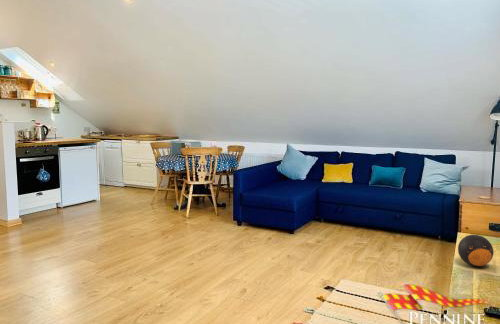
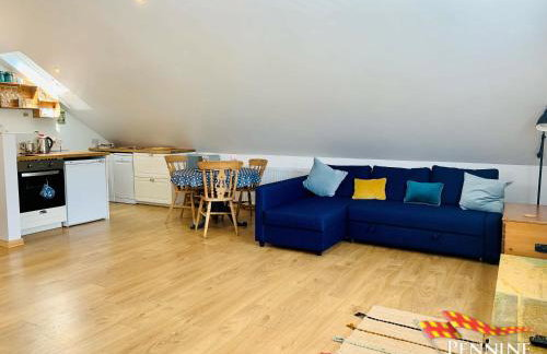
- decorative ball (475, 250)
